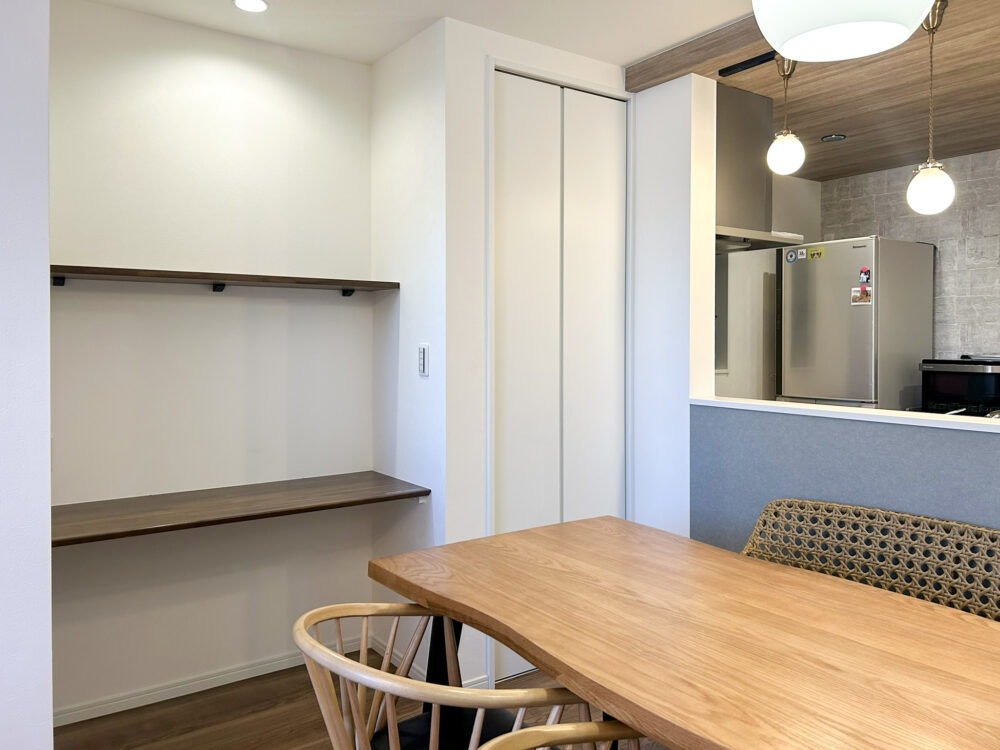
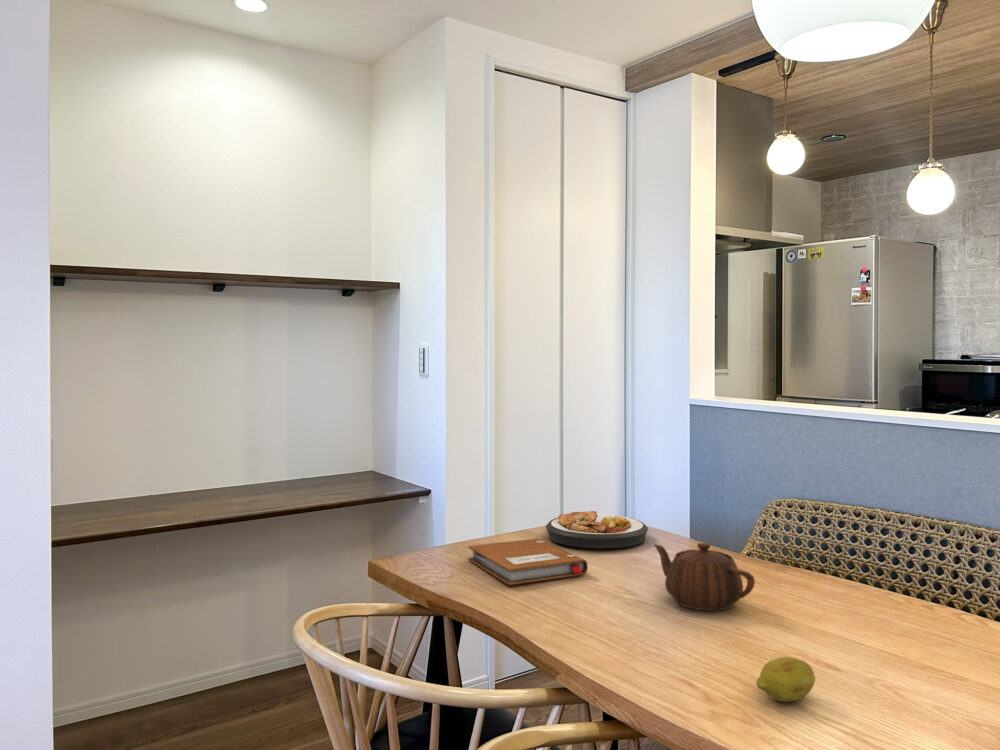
+ notebook (527, 560)
+ plate (596, 525)
+ teapot (700, 572)
+ fruit (785, 679)
